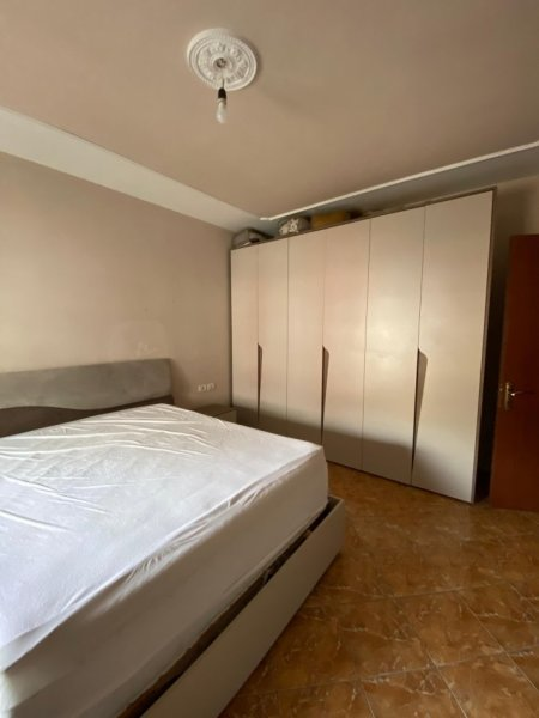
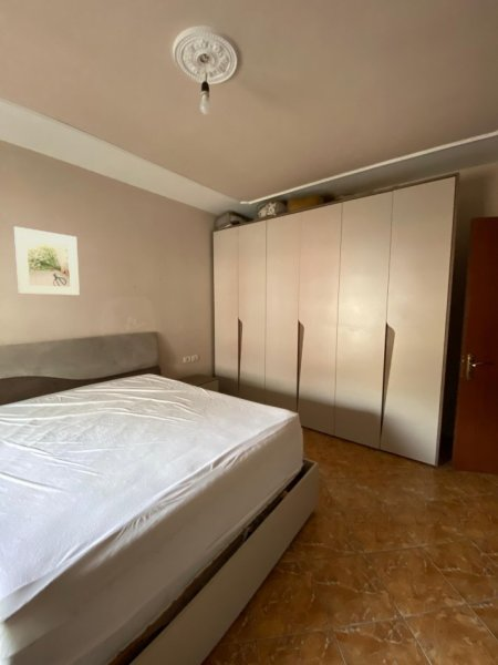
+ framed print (49, 263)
